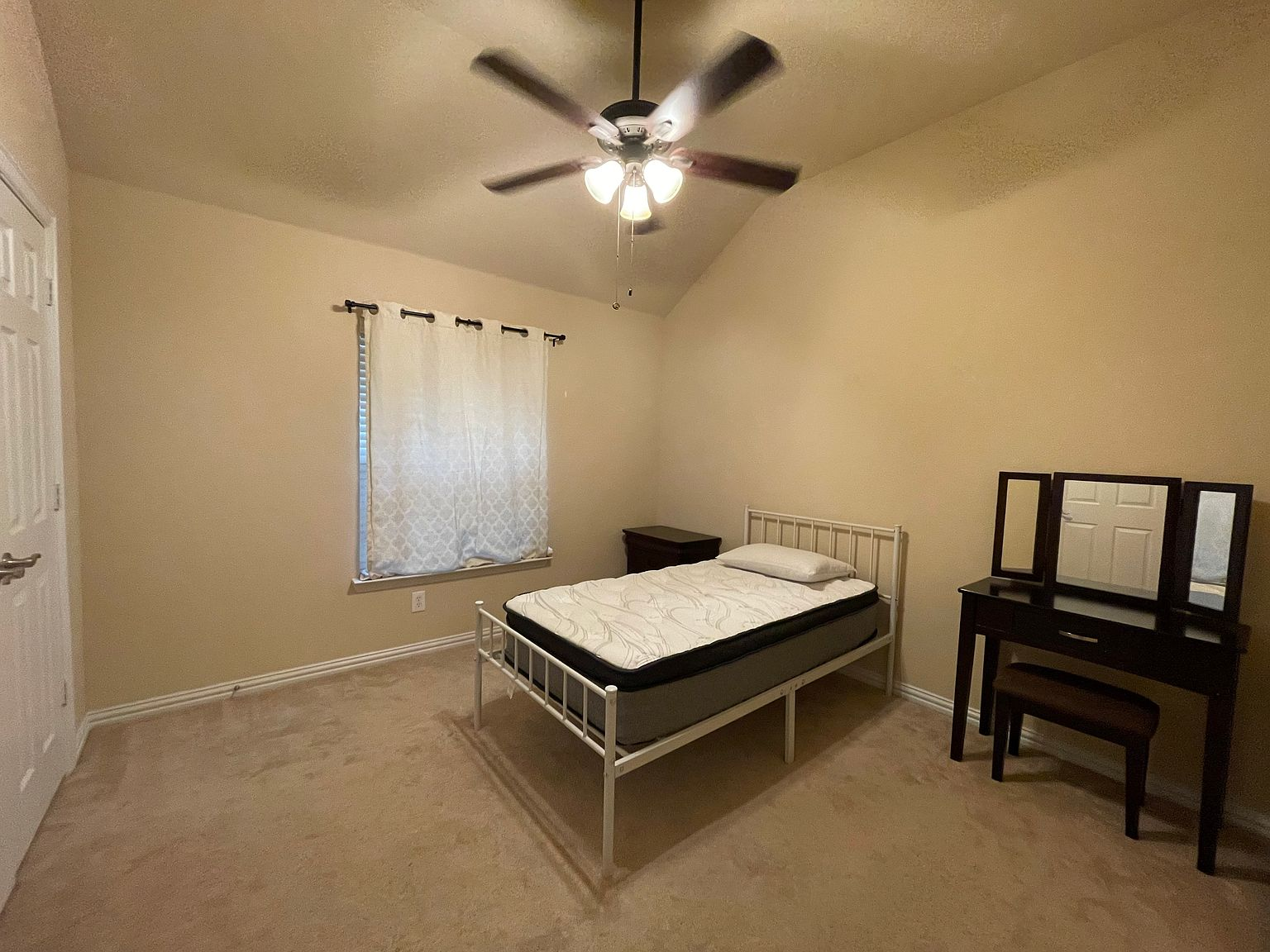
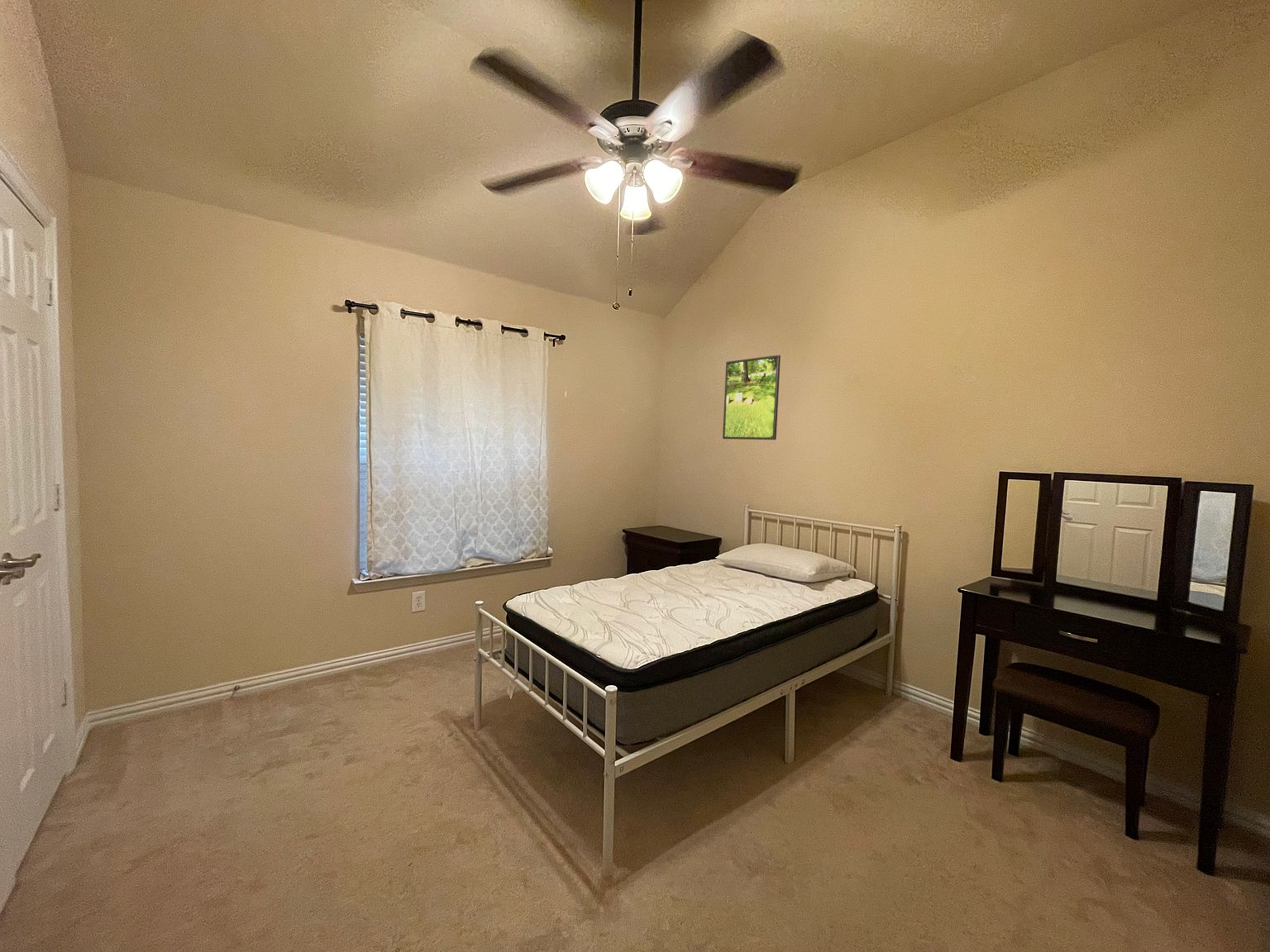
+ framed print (750, 399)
